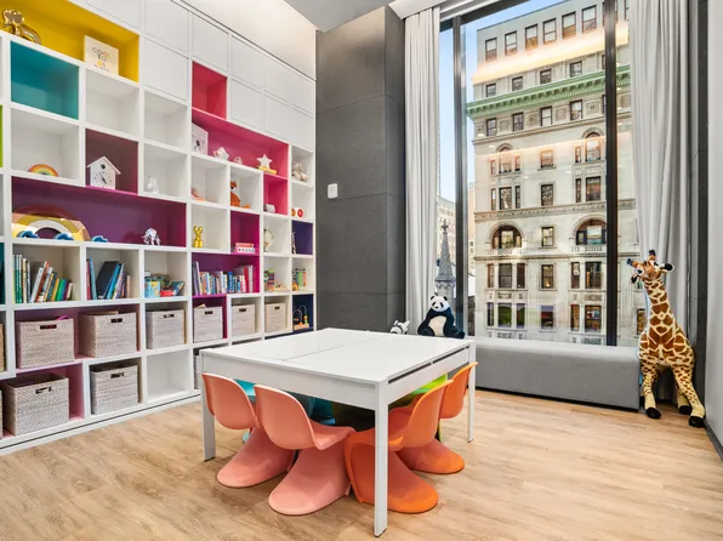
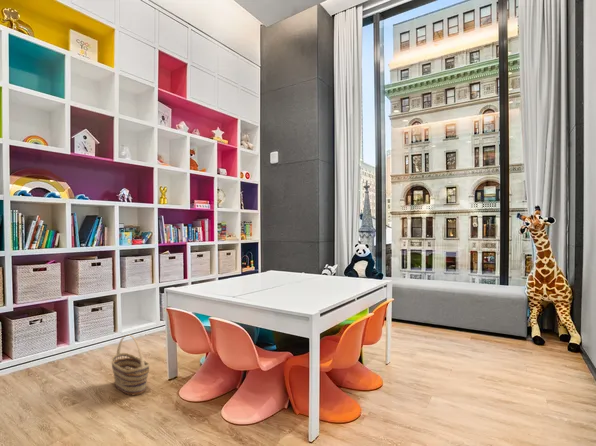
+ basket (130, 361)
